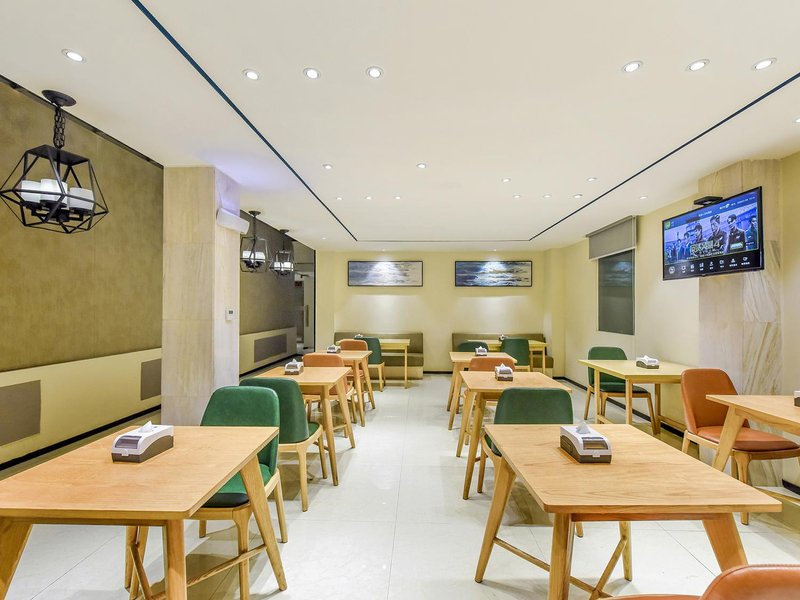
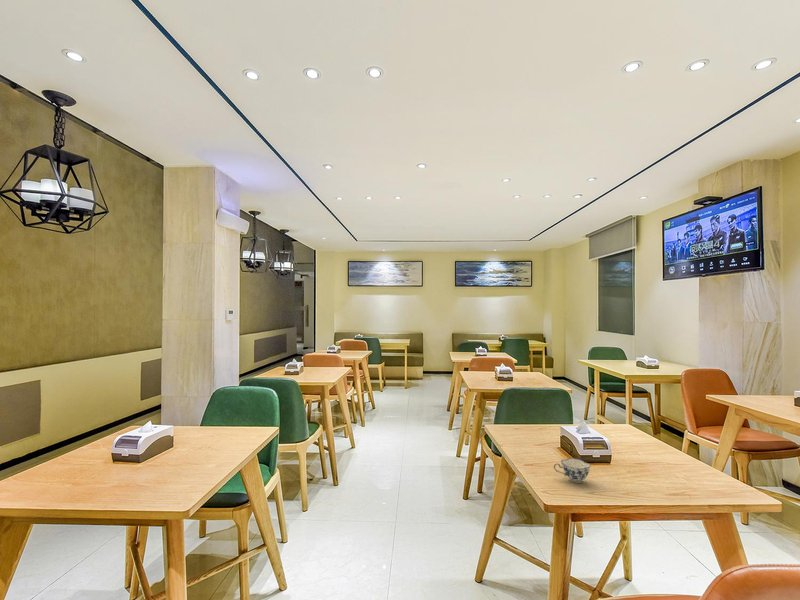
+ chinaware (573, 471)
